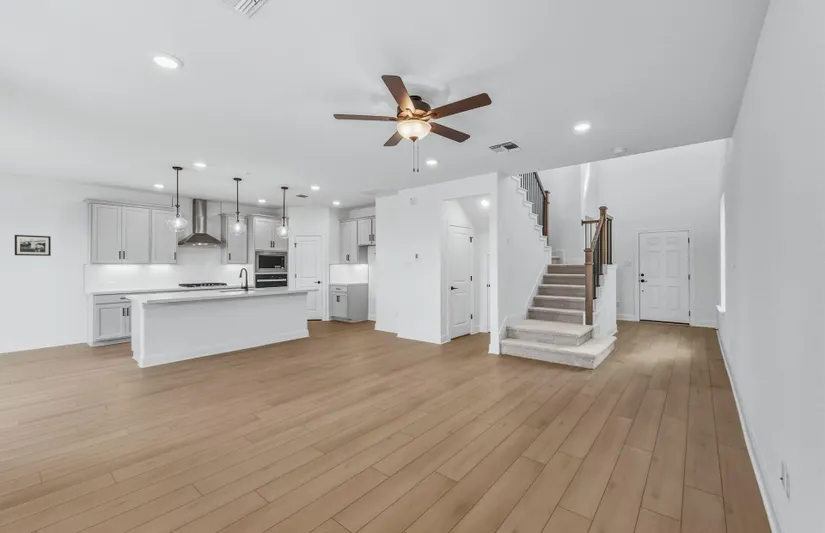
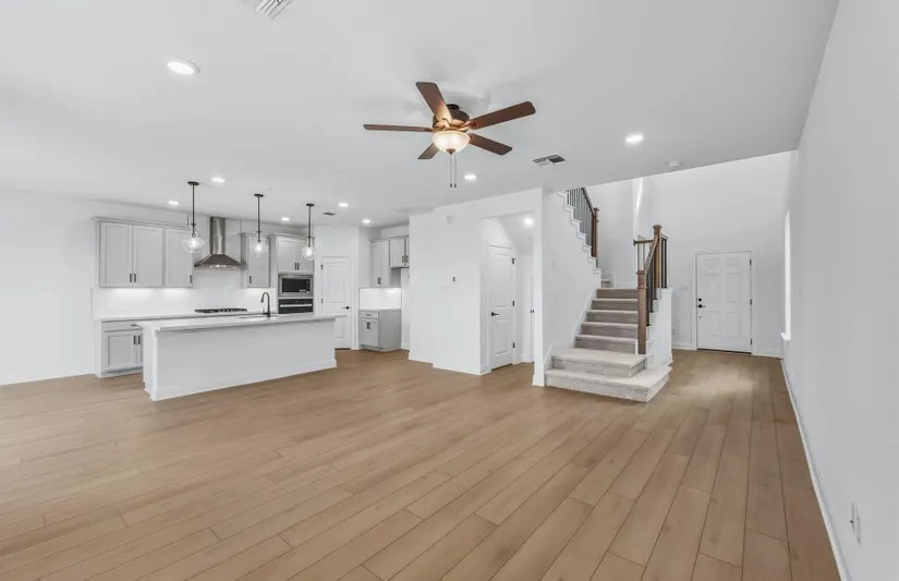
- picture frame (33, 245)
